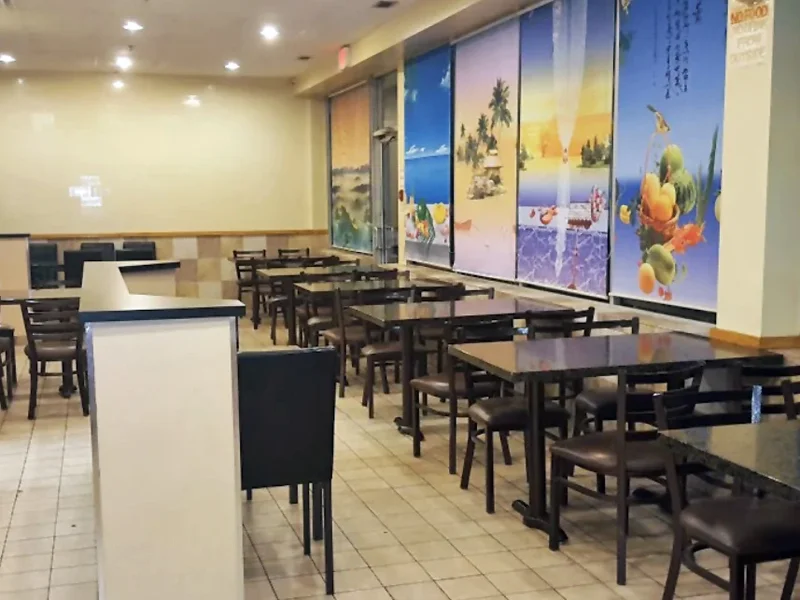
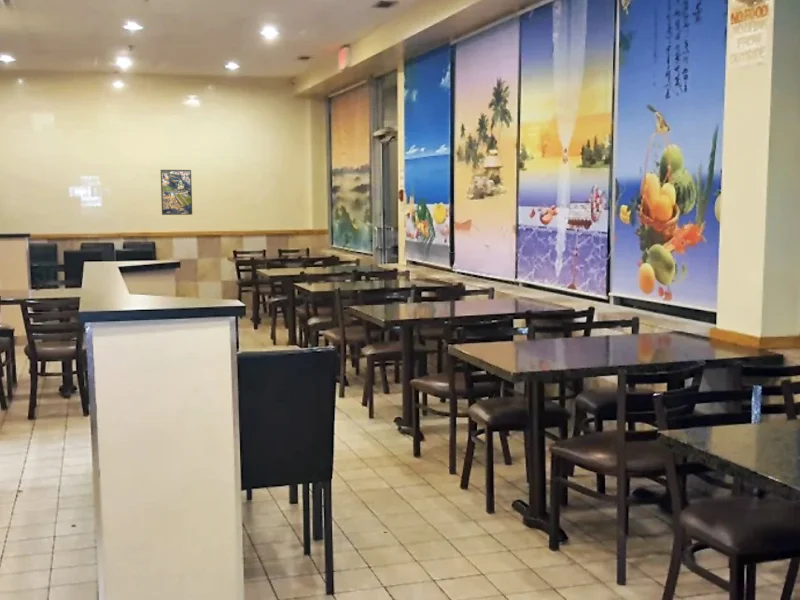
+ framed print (176, 192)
